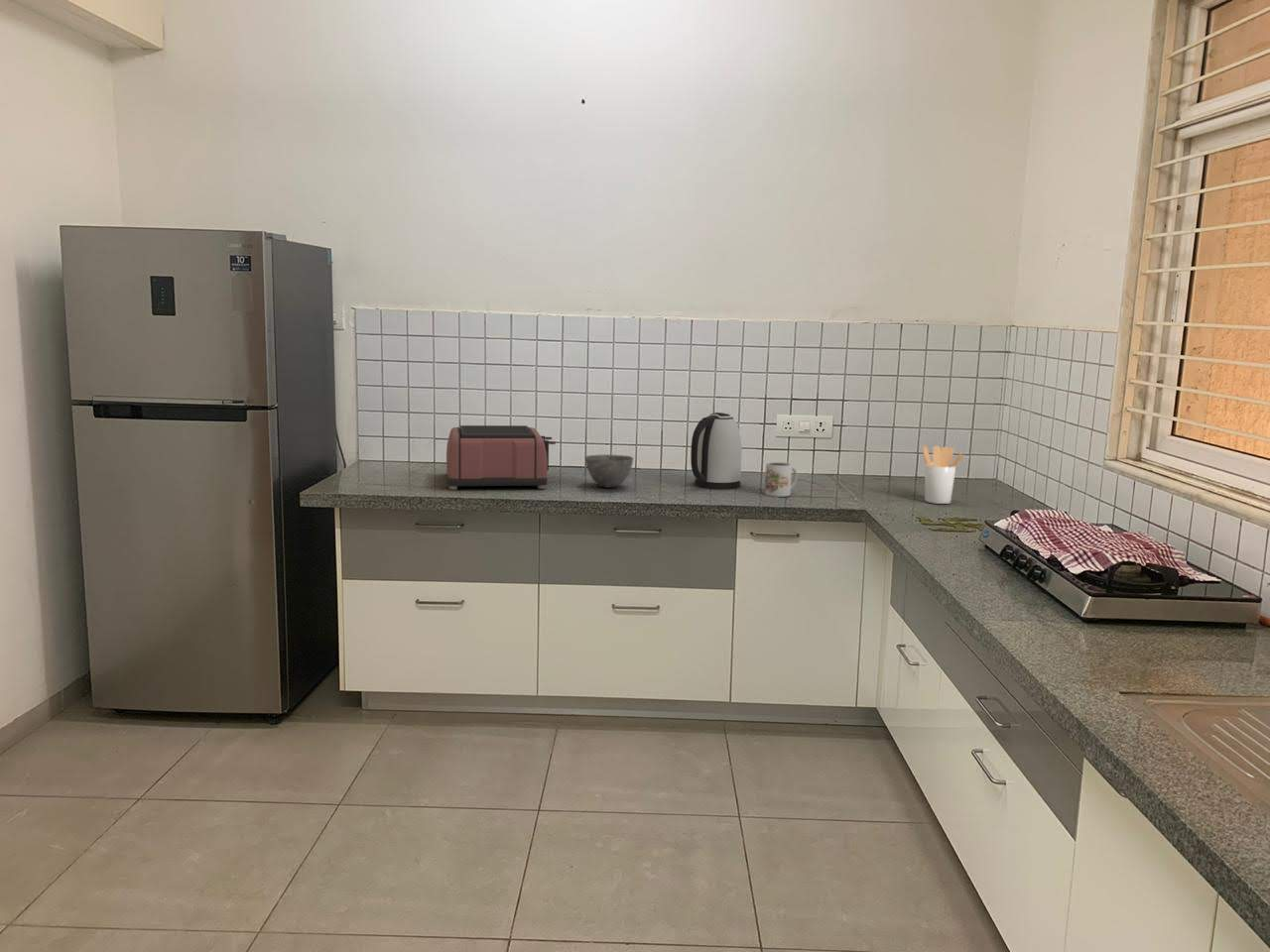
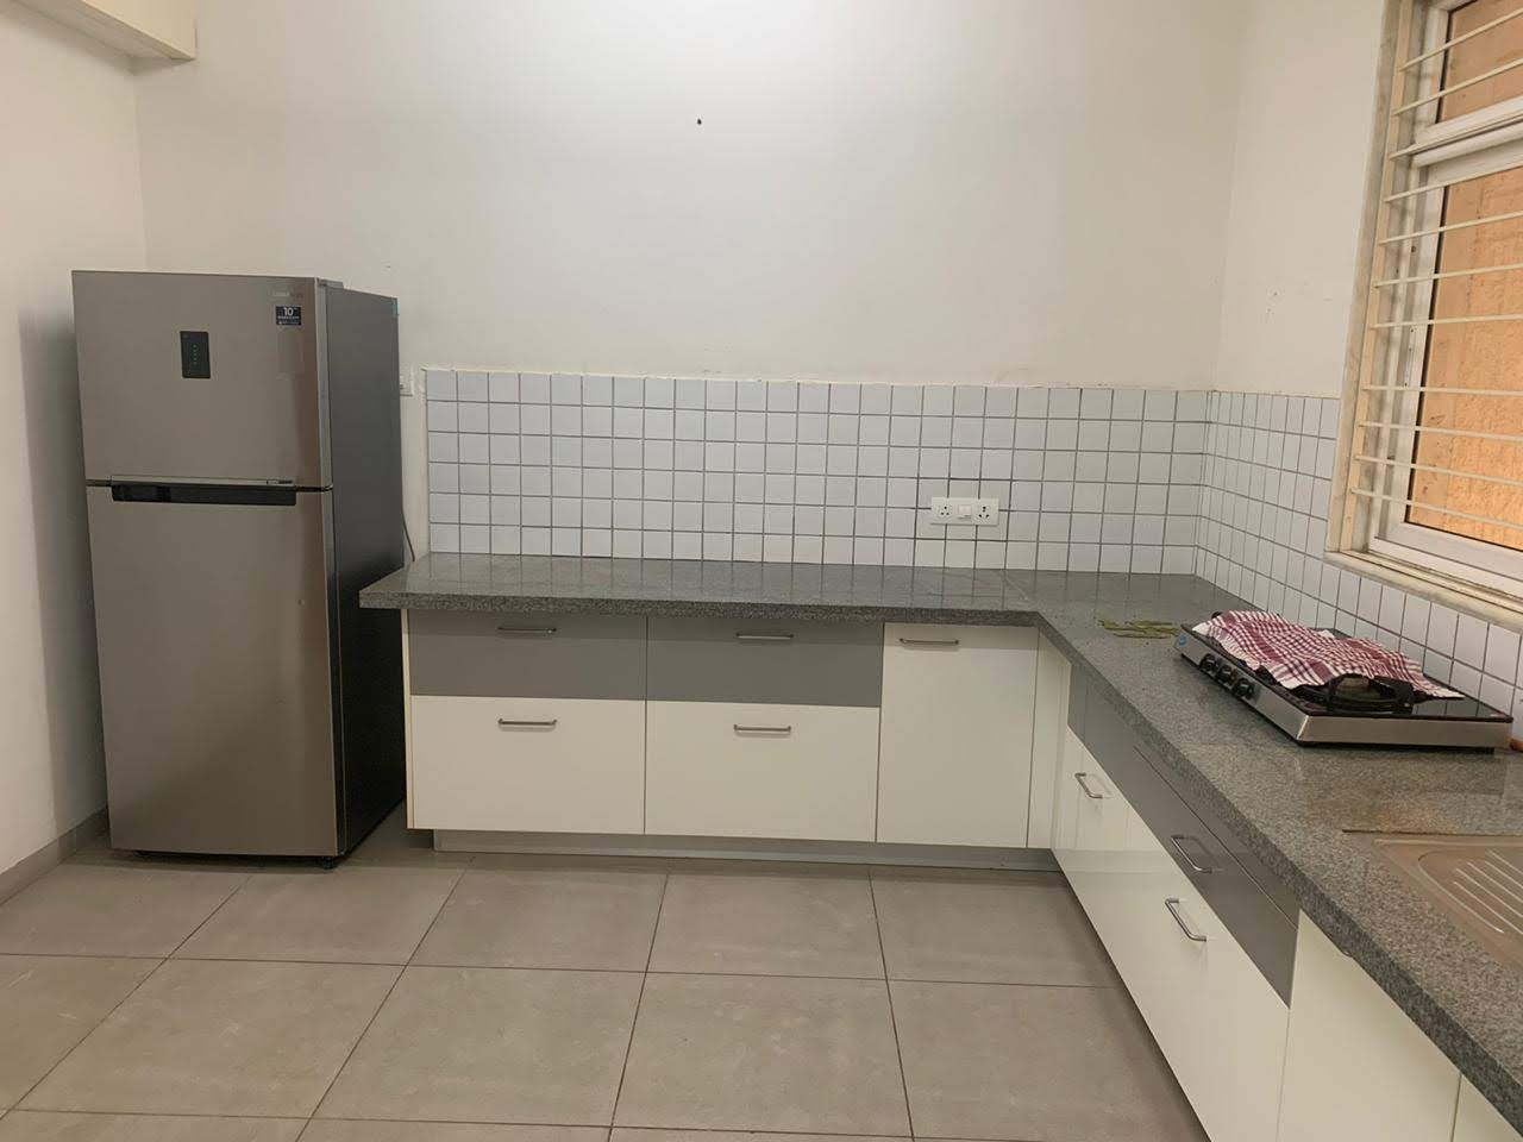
- toaster (500, 455)
- mug (782, 478)
- bowl (608, 471)
- kettle (712, 449)
- utensil holder (940, 473)
